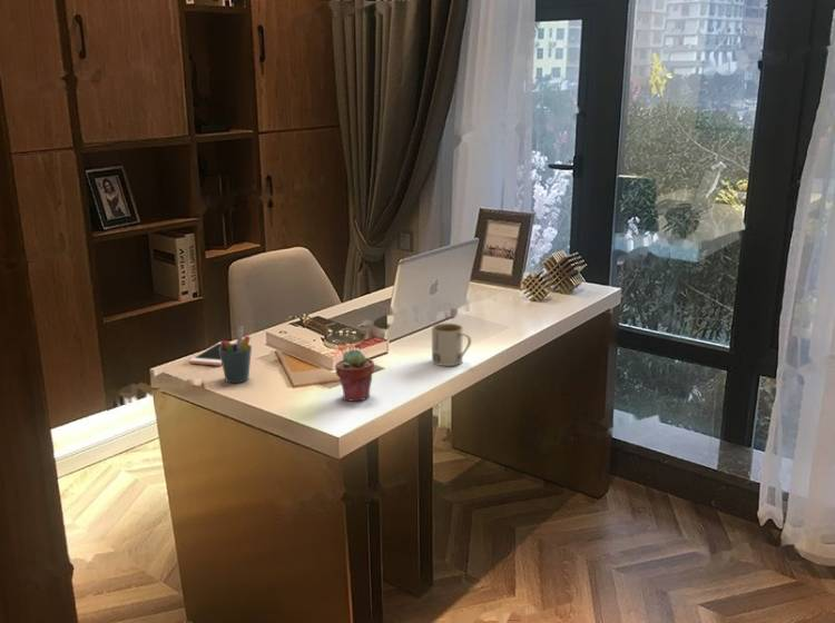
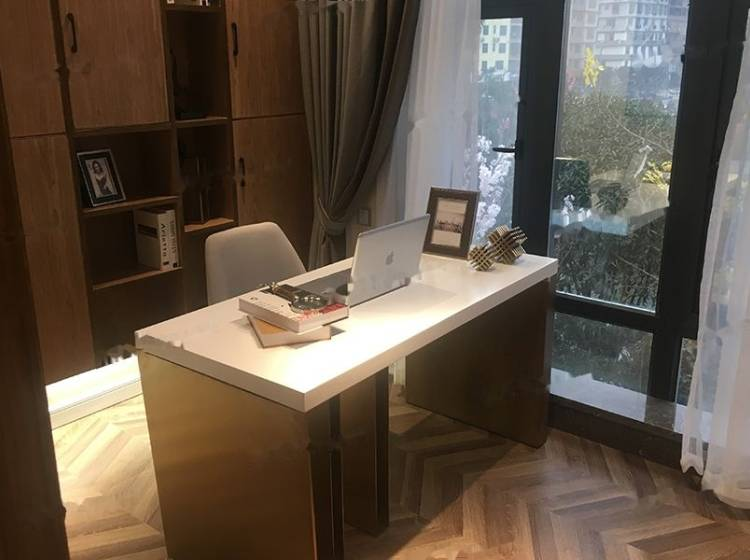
- mug (452, 345)
- pen holder (236, 355)
- cell phone (218, 353)
- potted succulent (354, 373)
